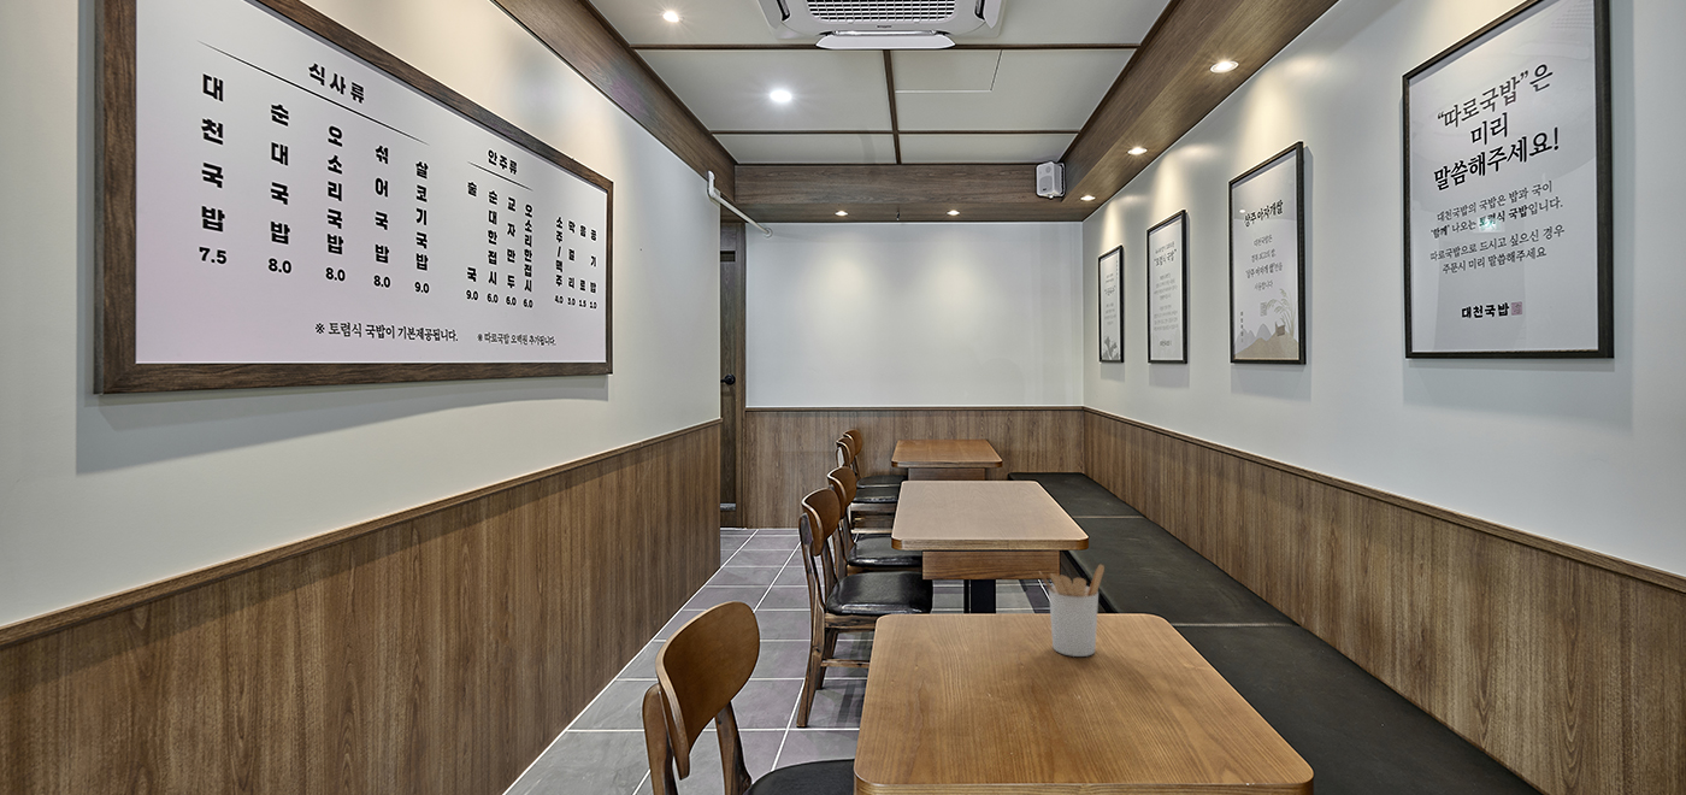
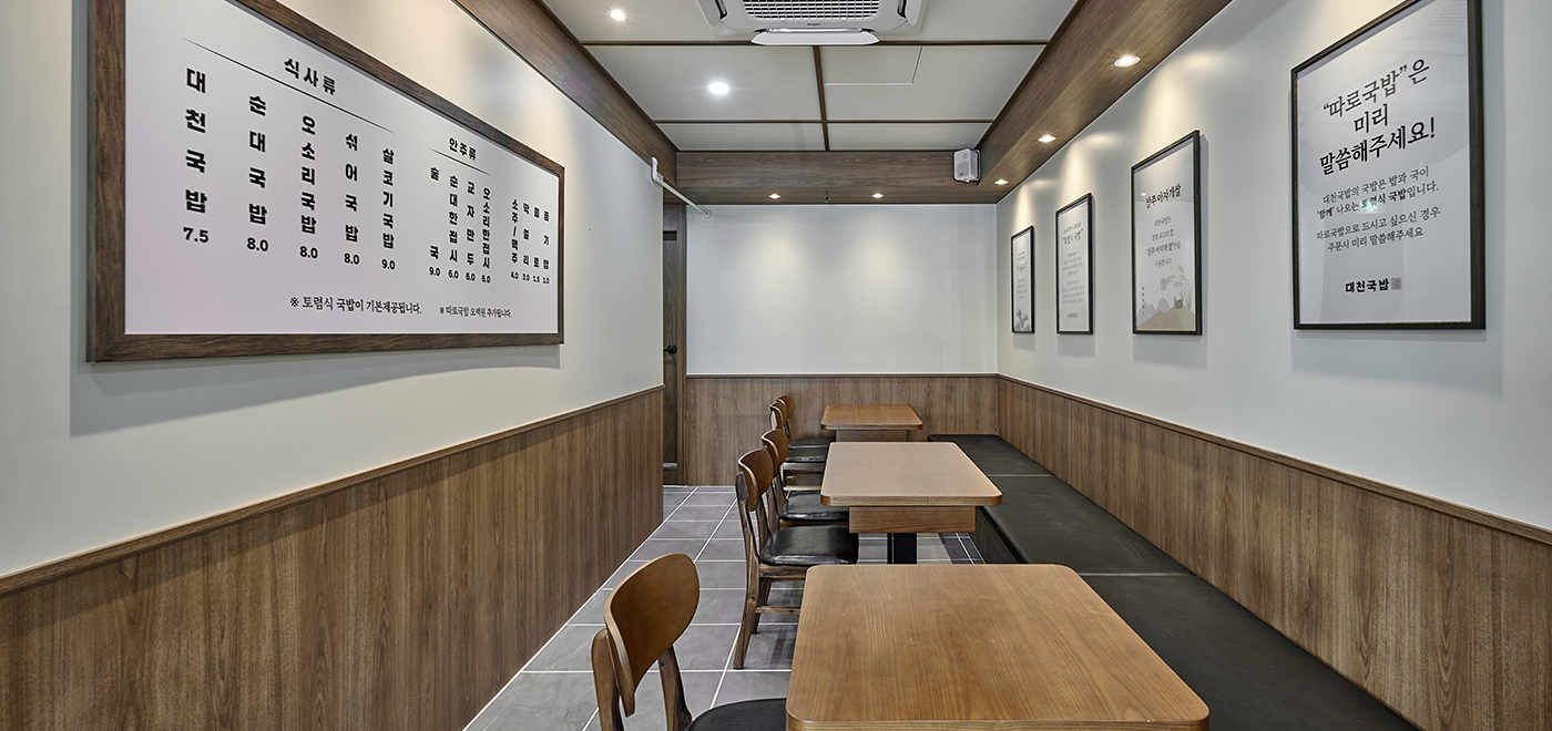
- utensil holder (1072, 608)
